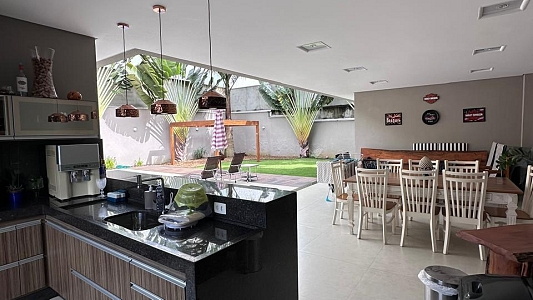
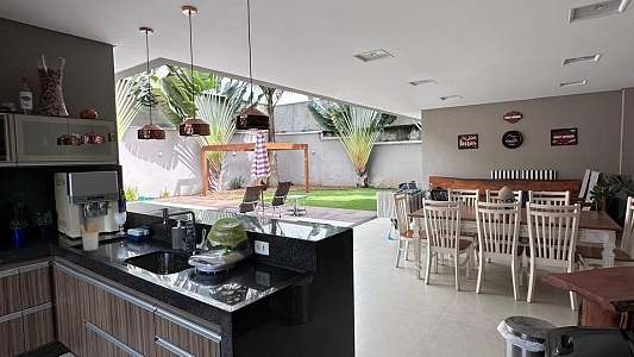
+ utensil holder (90, 236)
